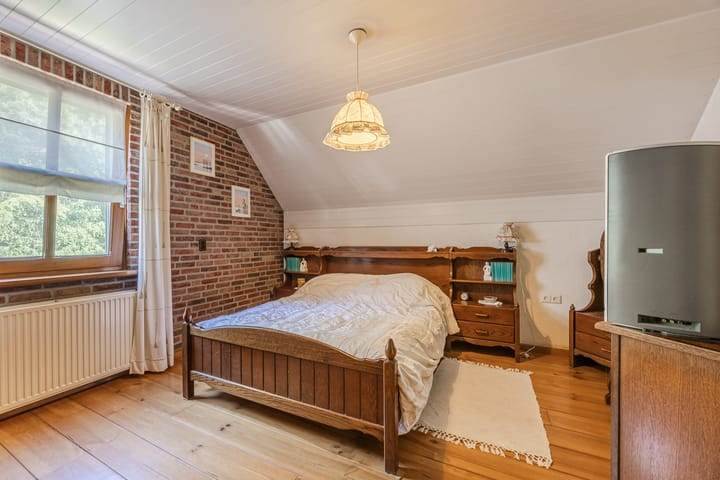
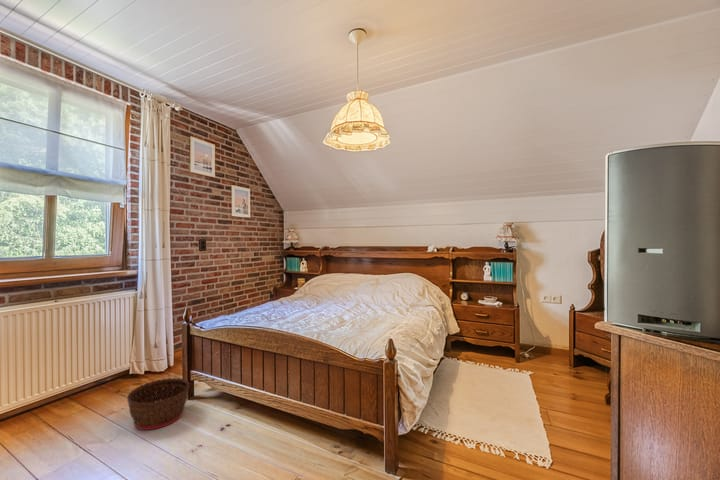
+ basket (159, 403)
